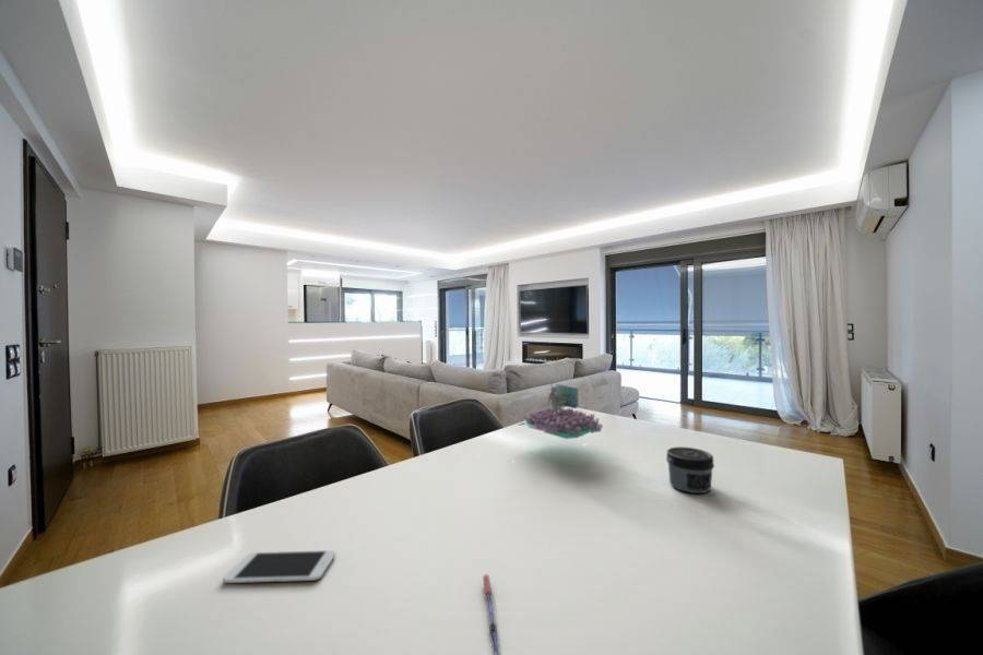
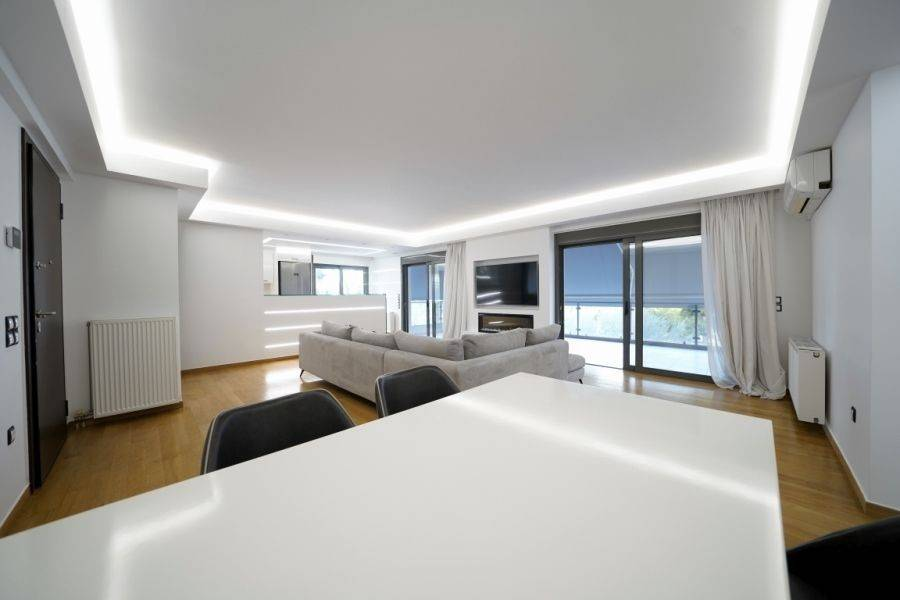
- smartphone (282, 565)
- succulent planter (555, 420)
- pen (490, 611)
- jar (689, 469)
